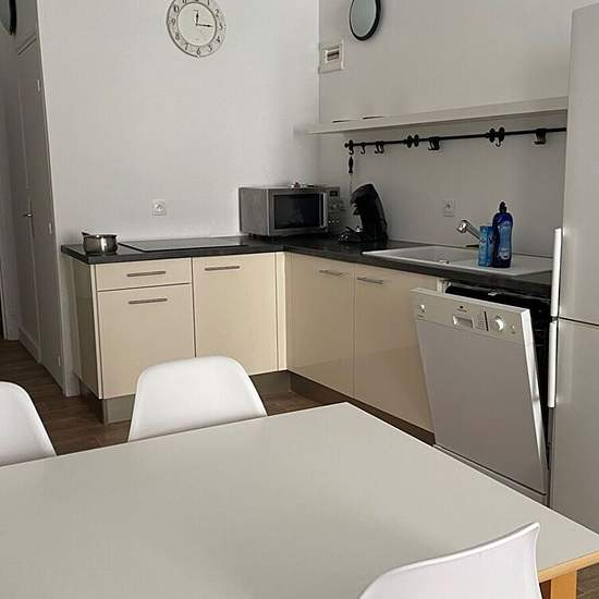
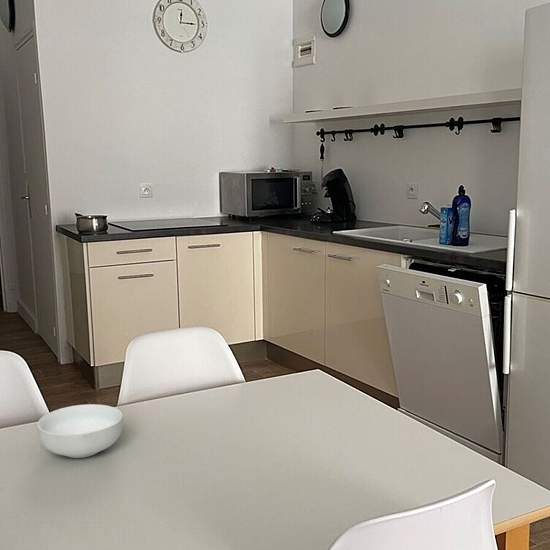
+ cereal bowl (81, 434)
